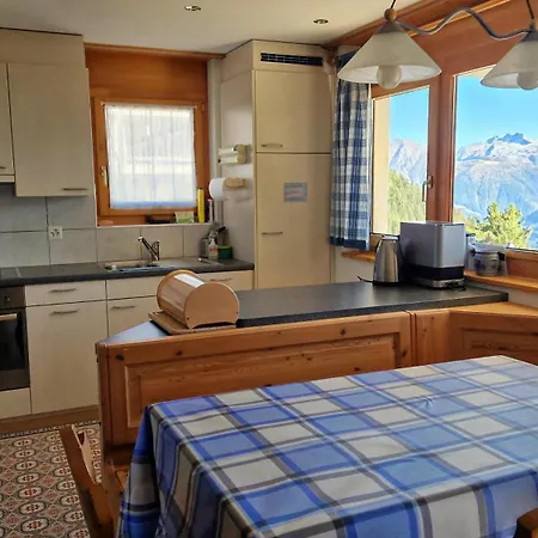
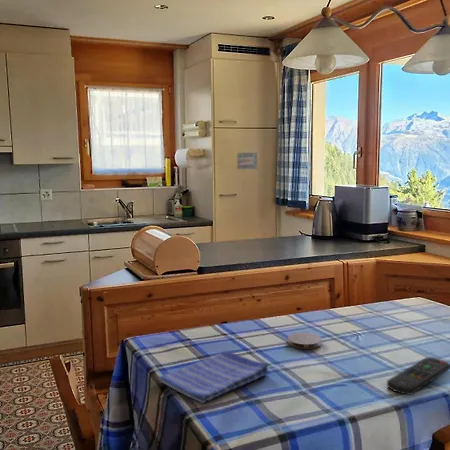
+ dish towel (215, 372)
+ remote control (419, 374)
+ coaster (304, 340)
